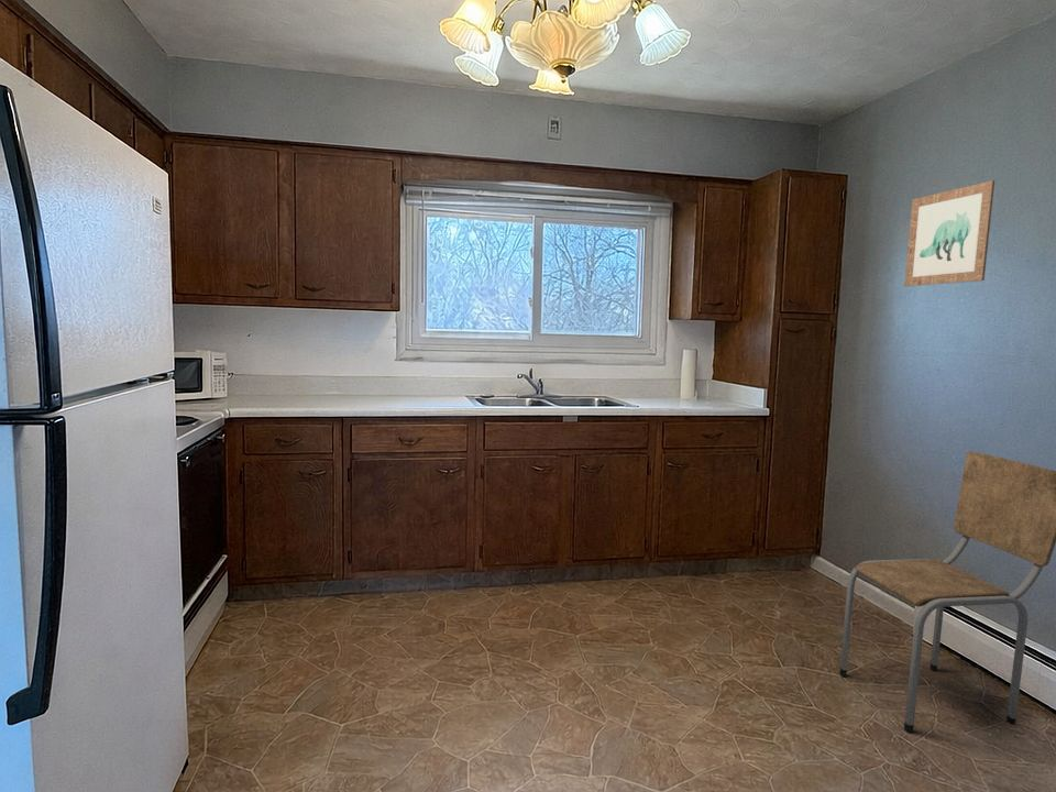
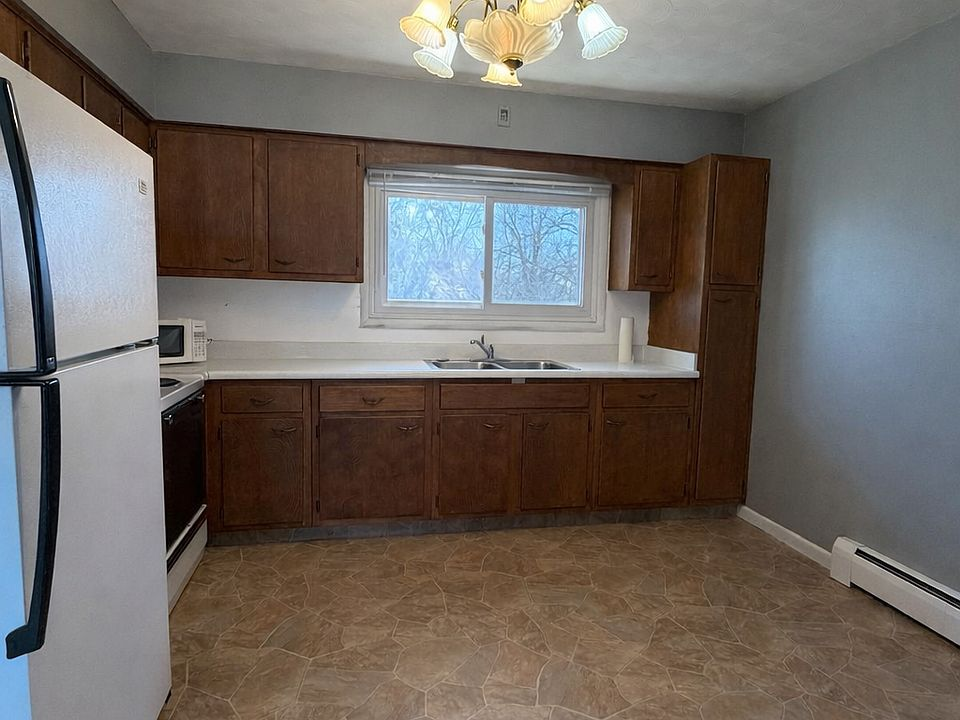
- wall art (946, 237)
- dining chair (946, 581)
